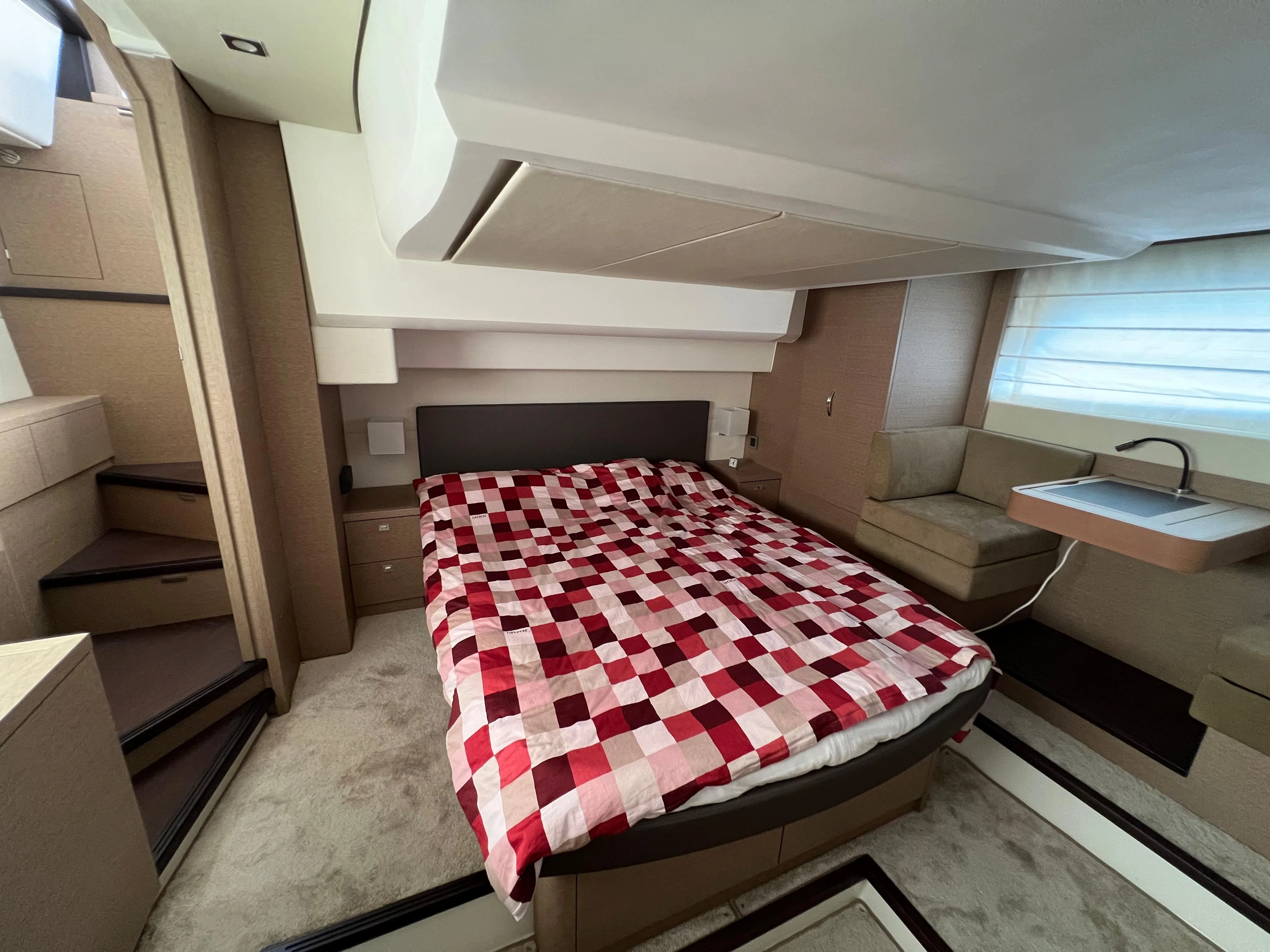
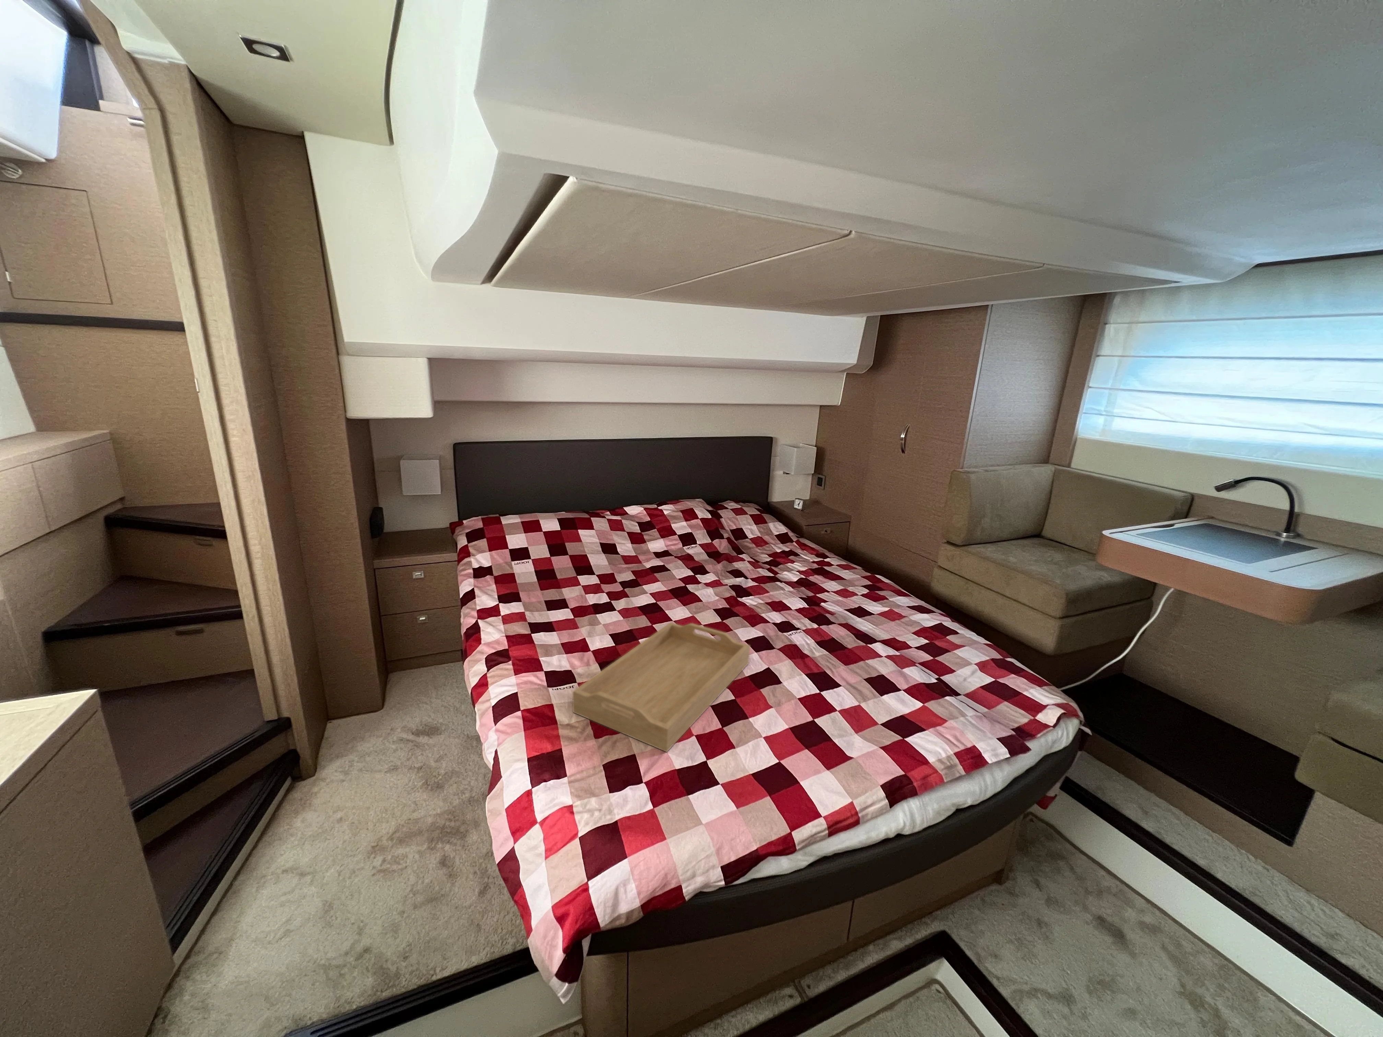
+ serving tray (669, 673)
